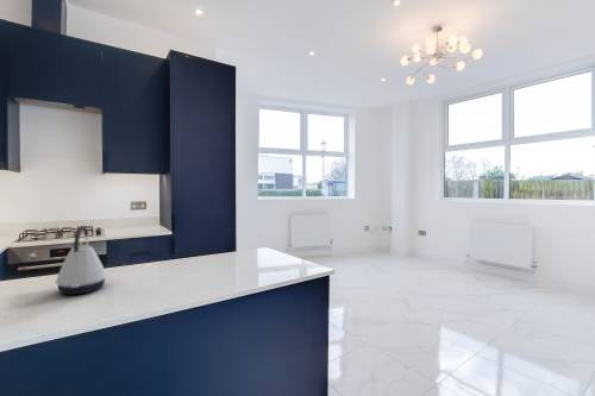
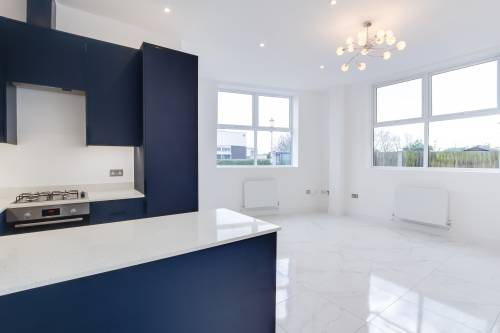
- kettle (82, 257)
